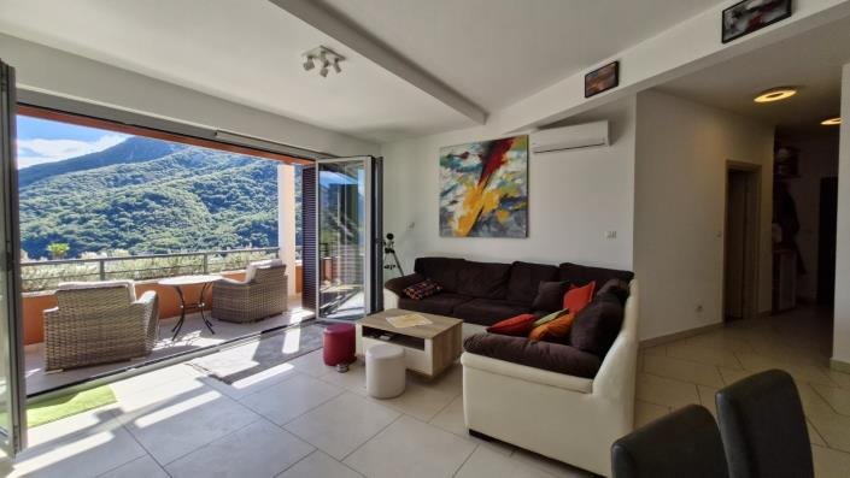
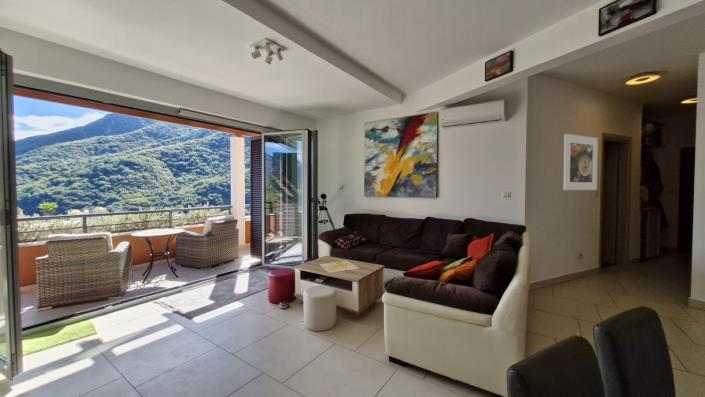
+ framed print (581, 163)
